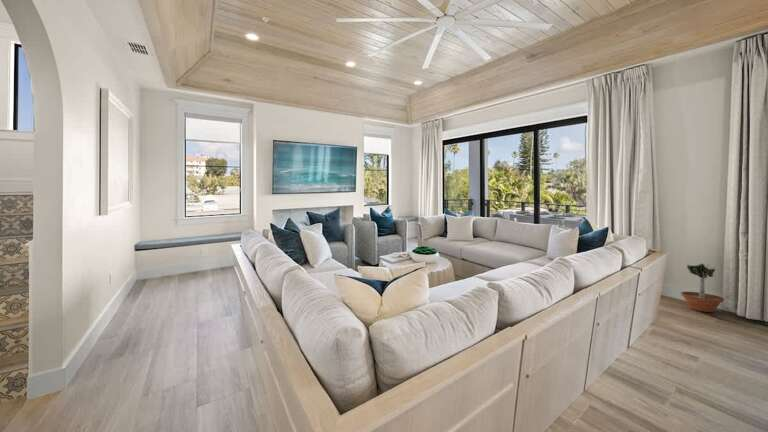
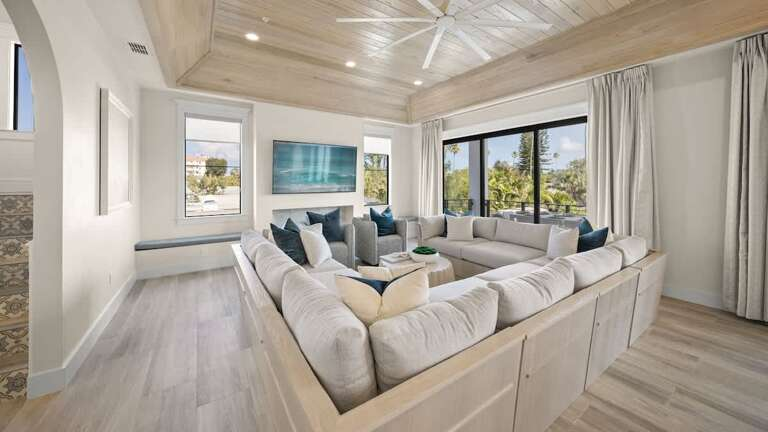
- potted tree (701, 284)
